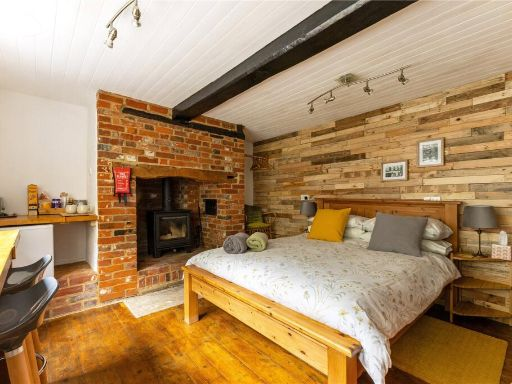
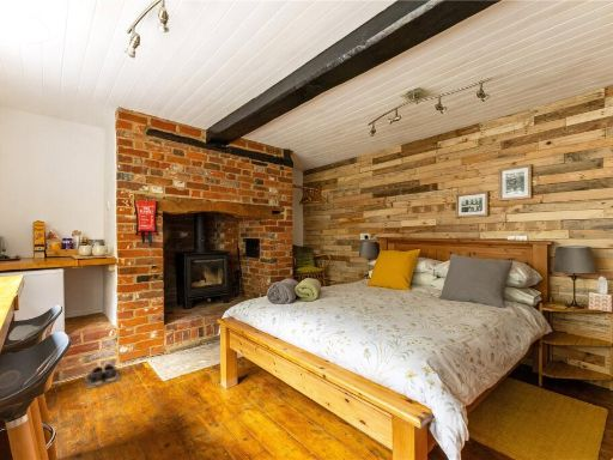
+ shoes (102, 371)
